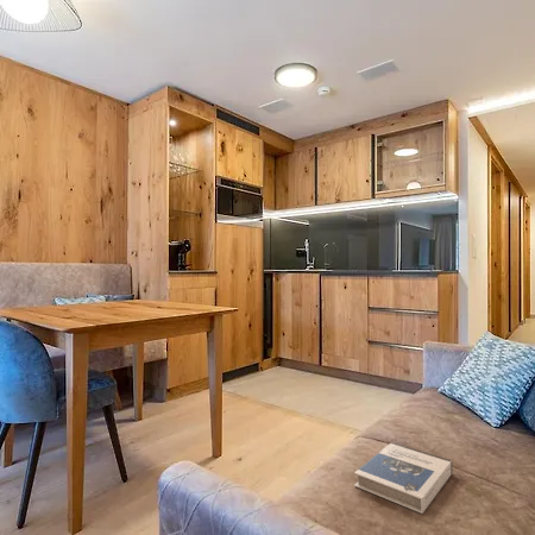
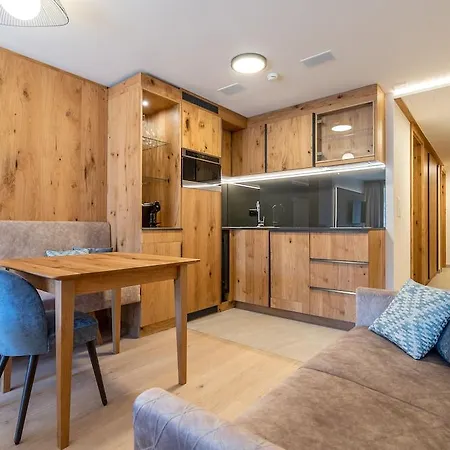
- hardback book (404, 472)
